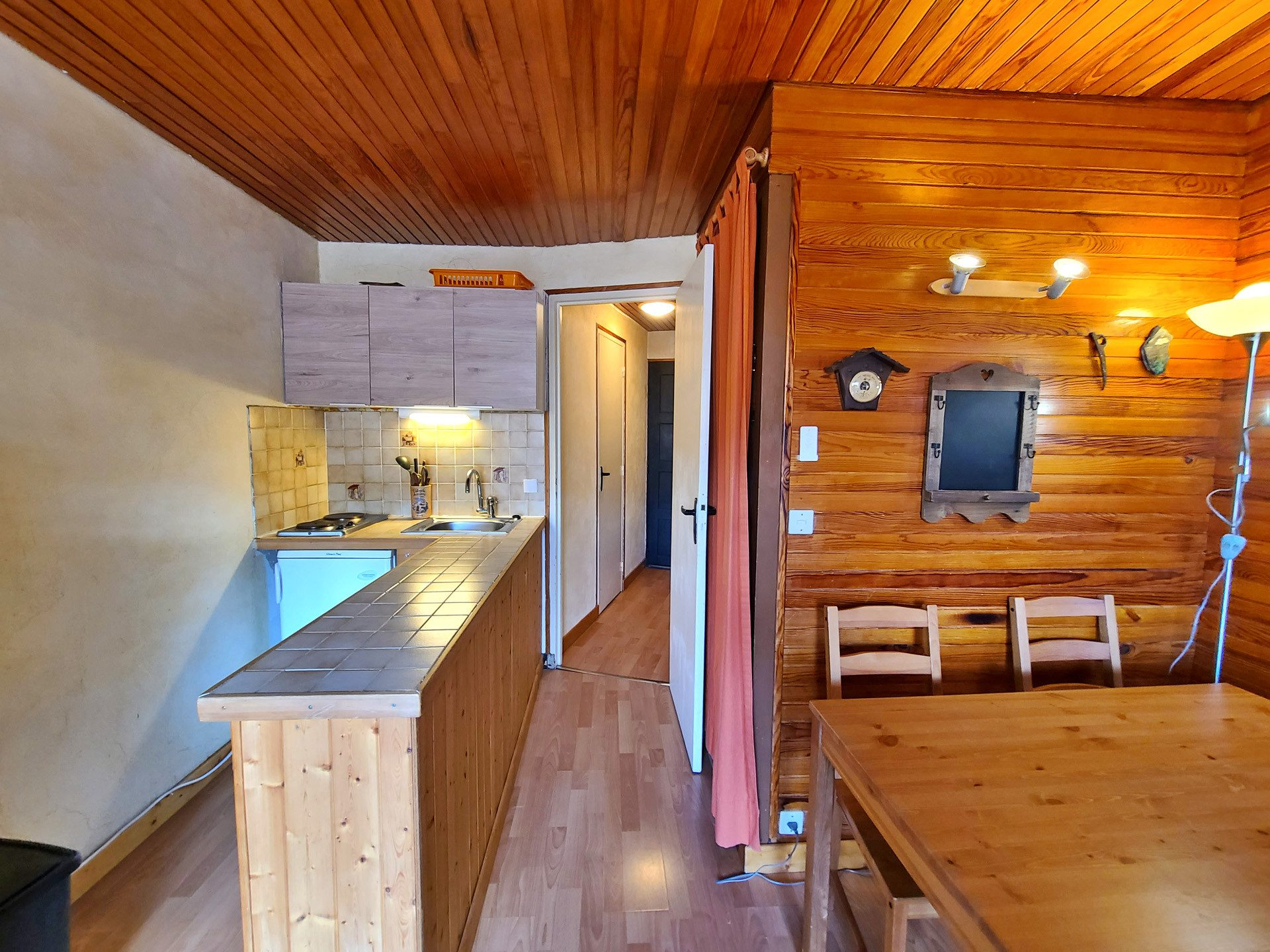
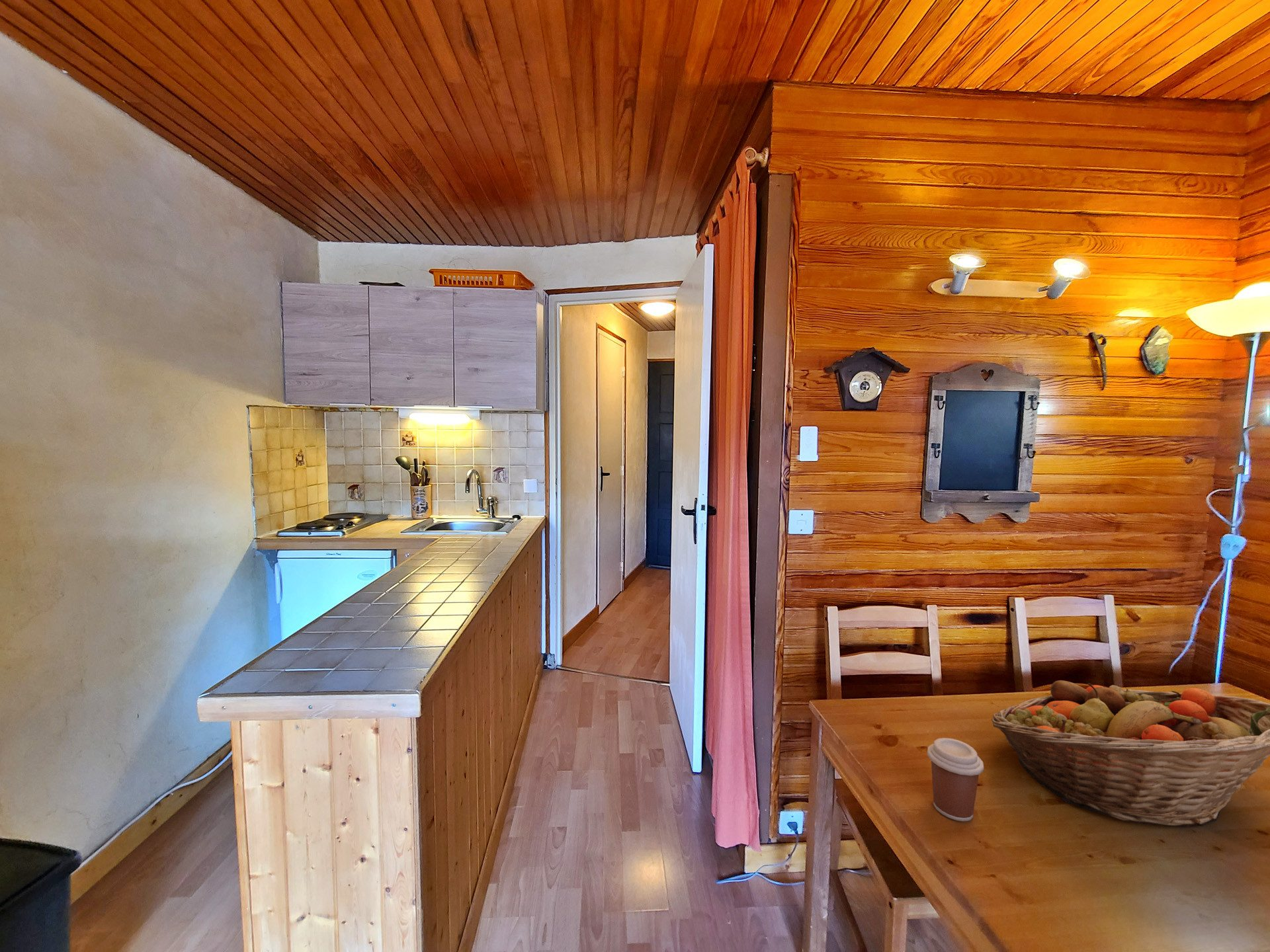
+ fruit basket (1128, 734)
+ coffee cup (954, 778)
